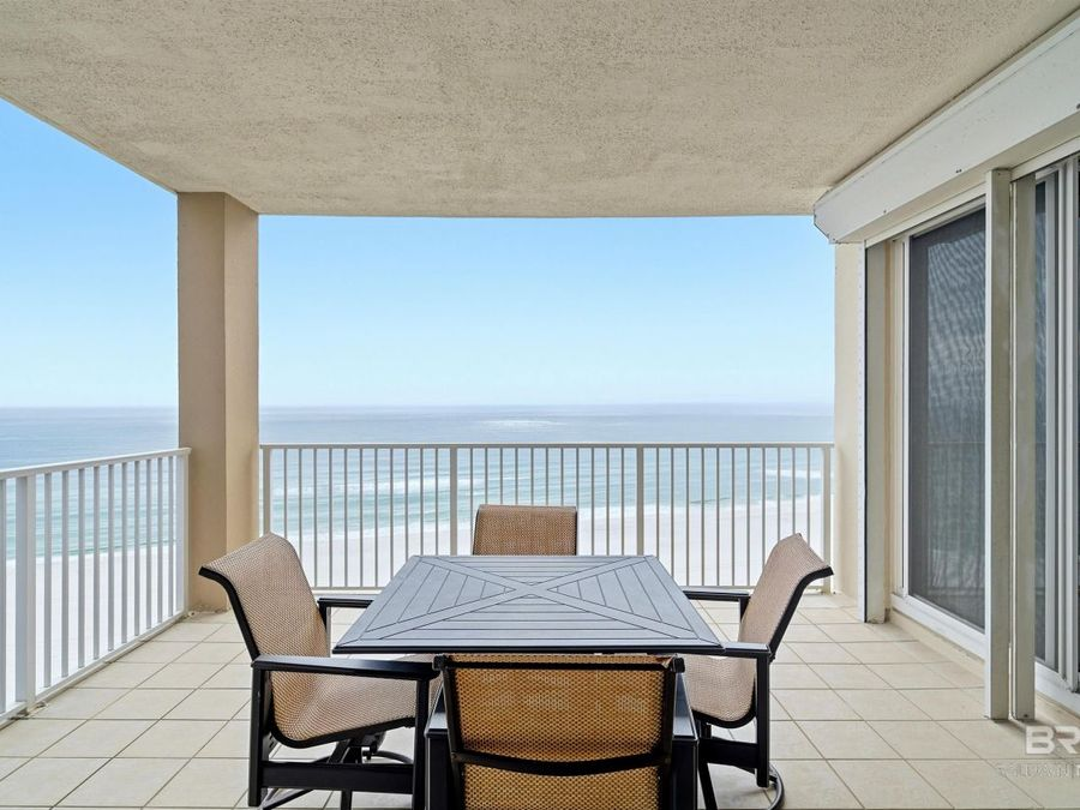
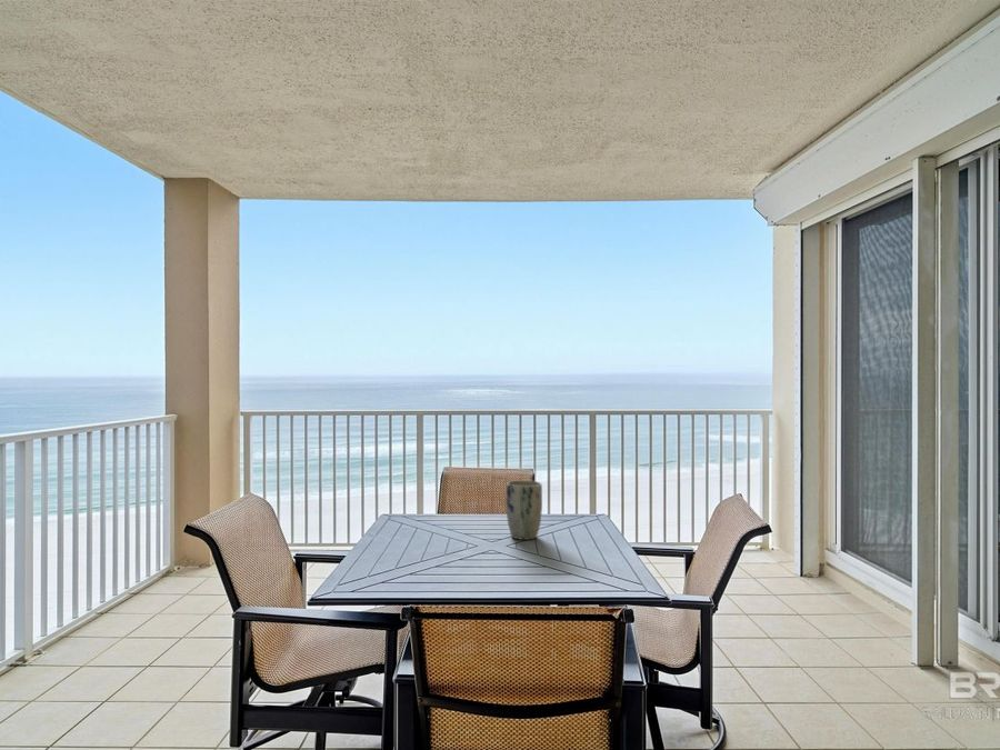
+ plant pot (523, 509)
